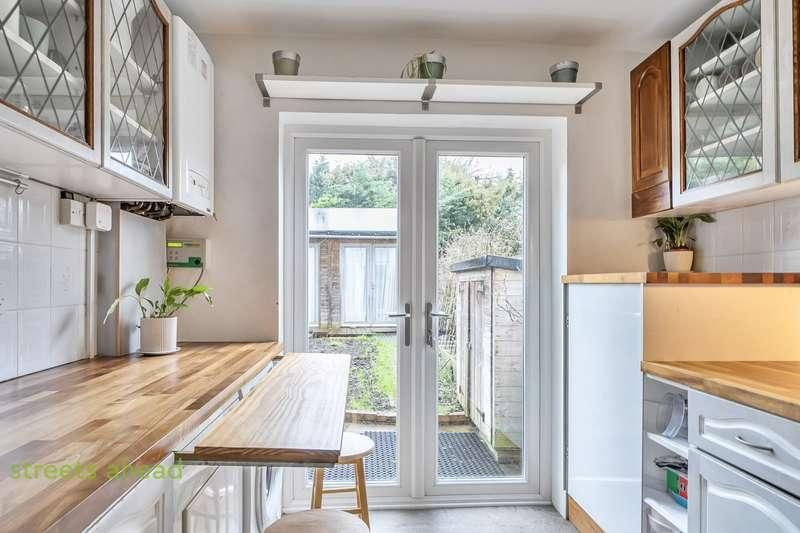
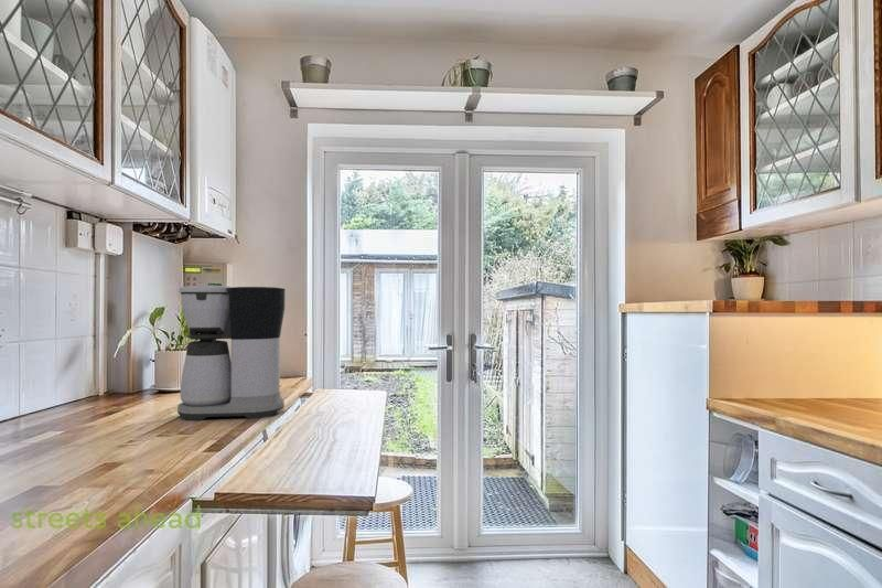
+ coffee maker (234, 349)
